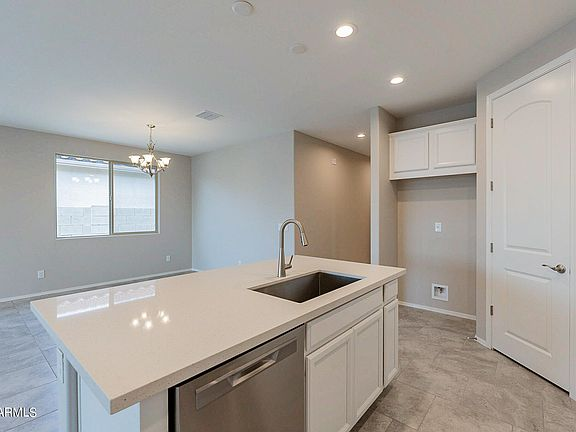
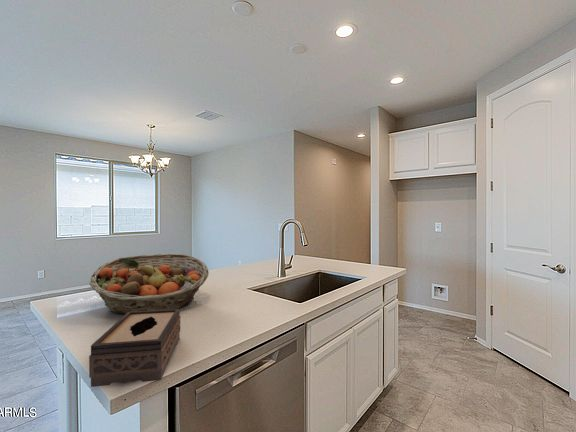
+ tissue box (142, 341)
+ fruit basket (153, 281)
